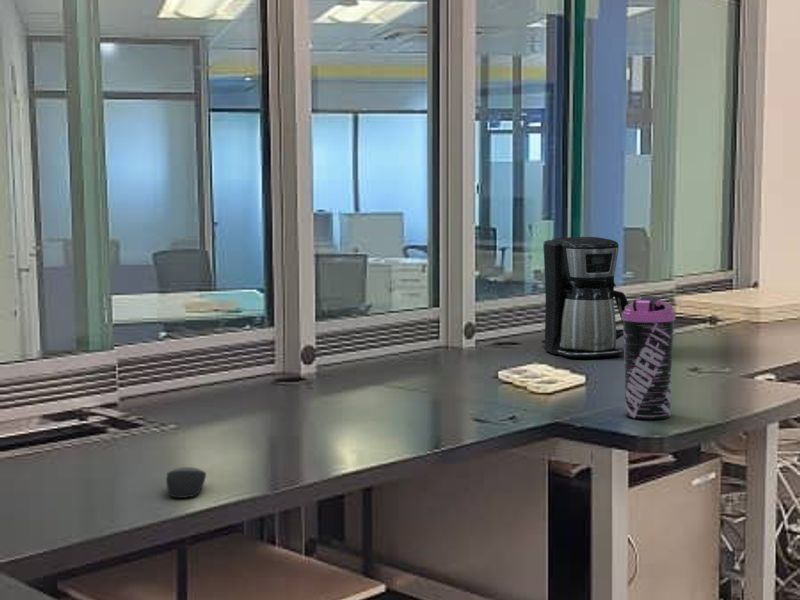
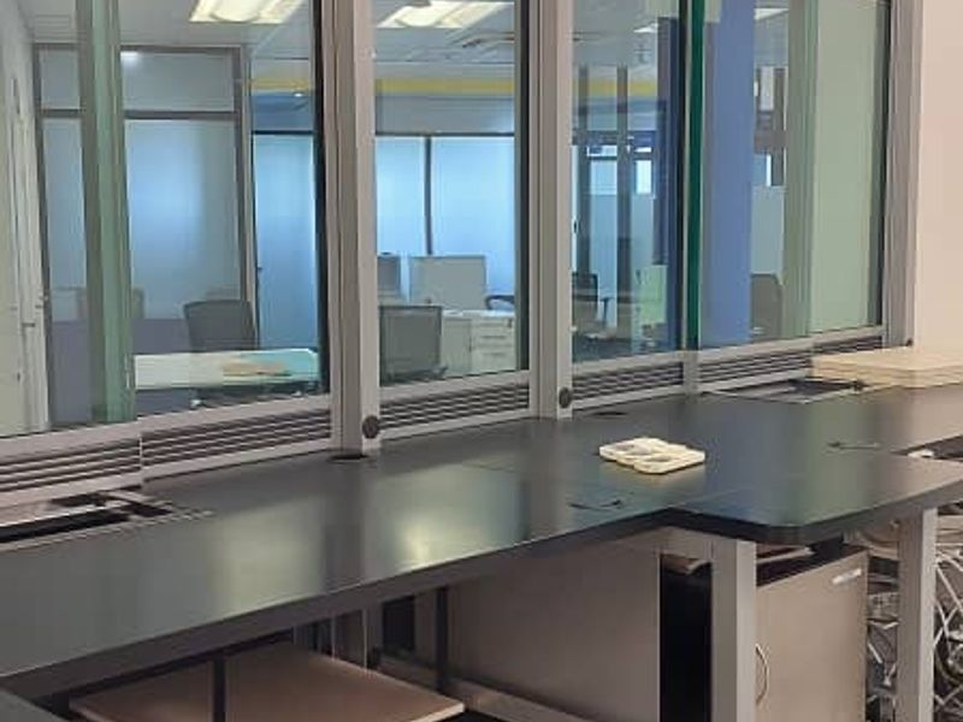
- water bottle (648, 356)
- coffee maker (586, 294)
- computer mouse (186, 478)
